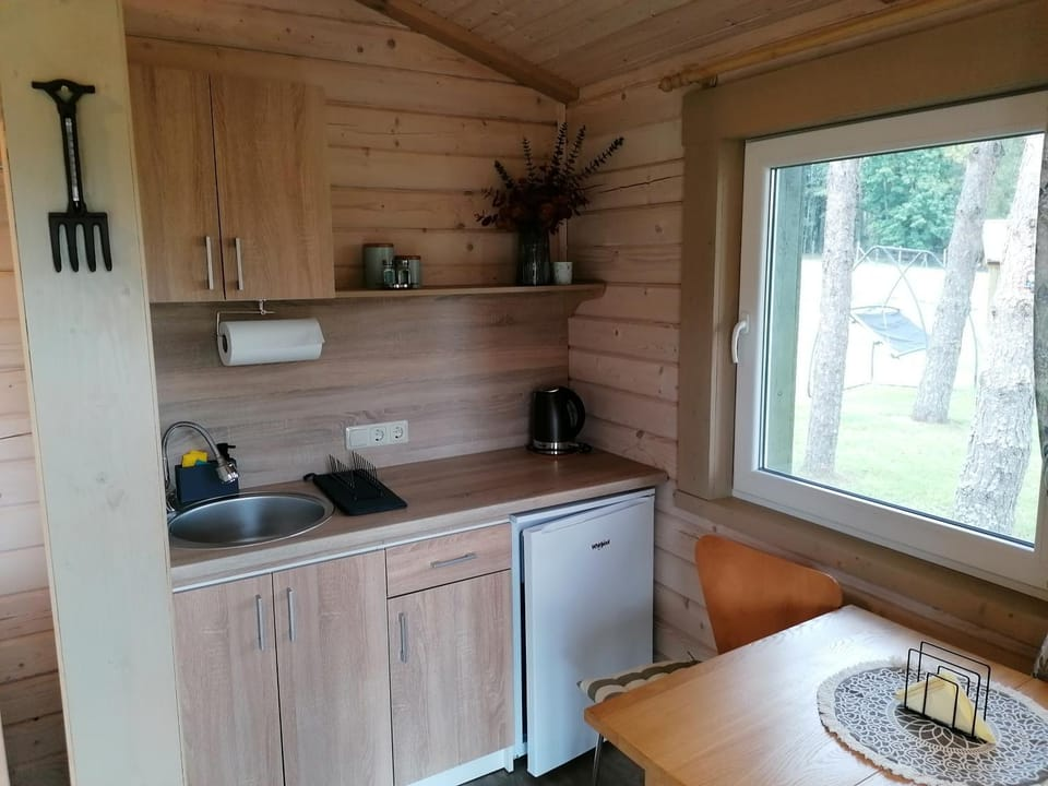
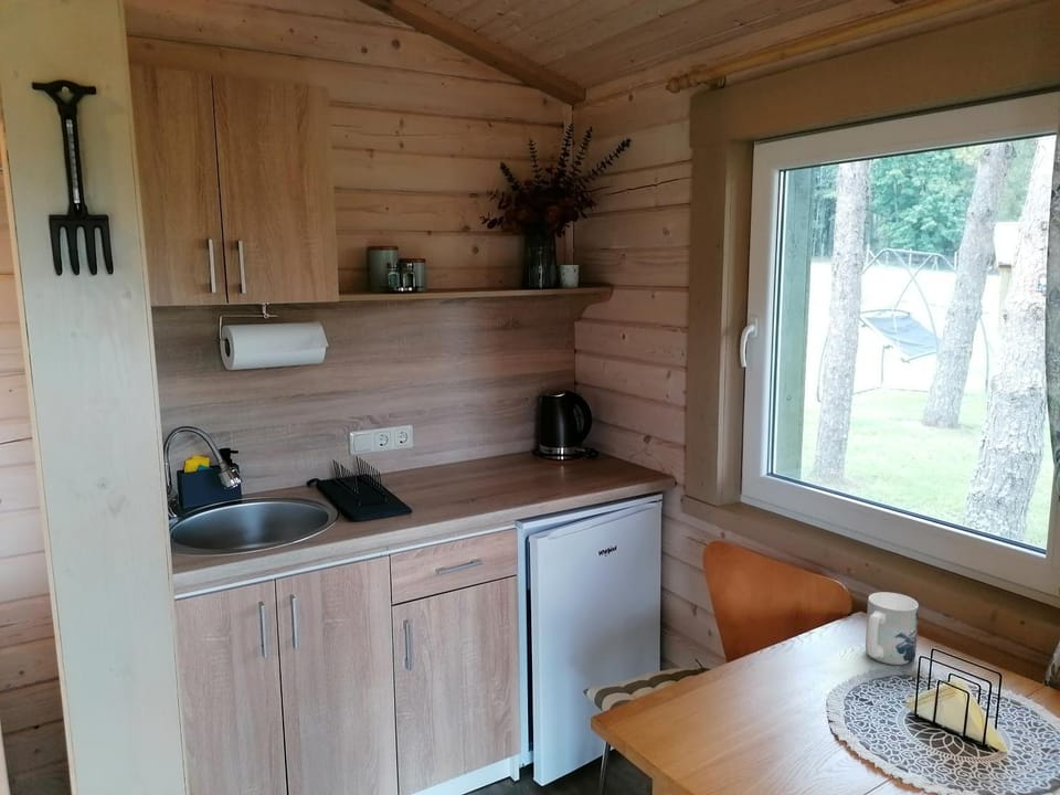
+ mug (891, 630)
